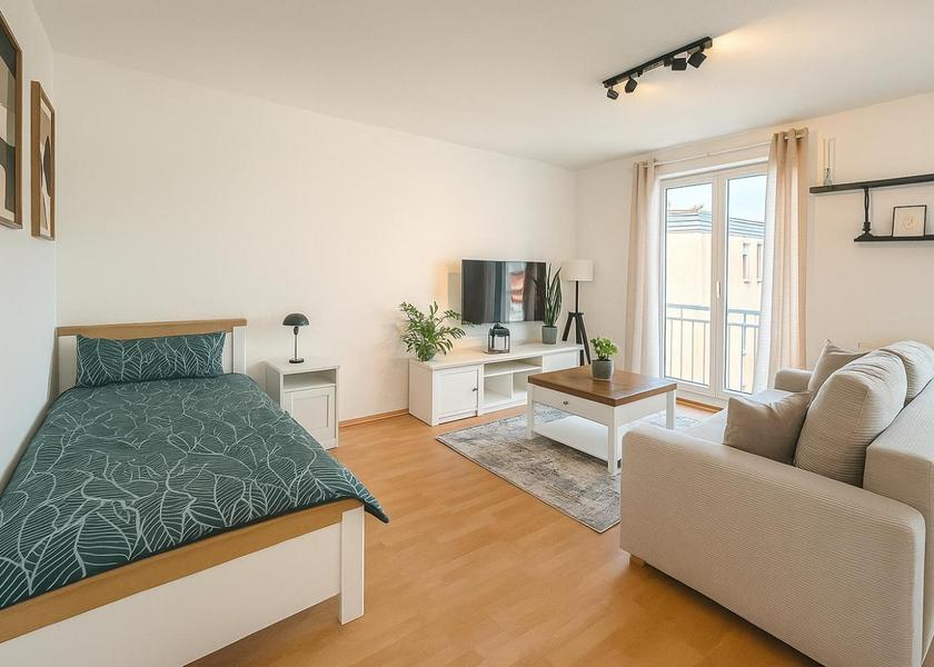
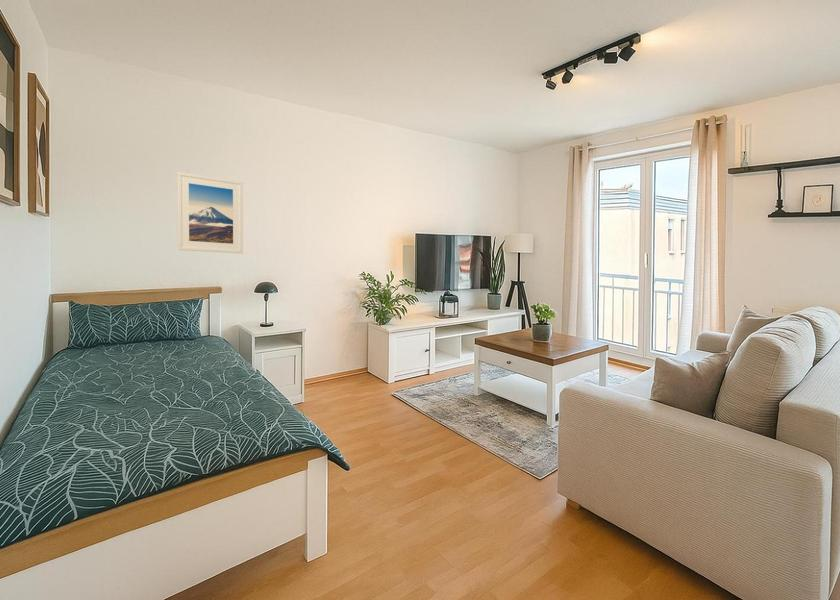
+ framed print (211, 214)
